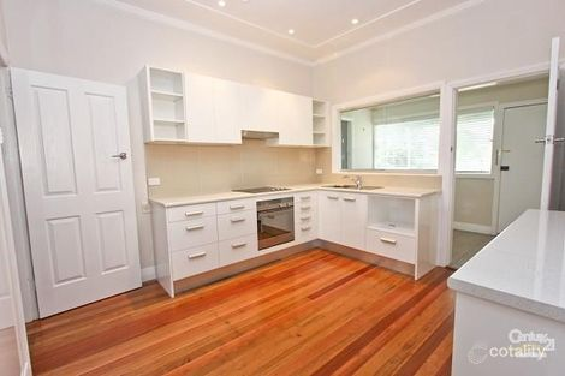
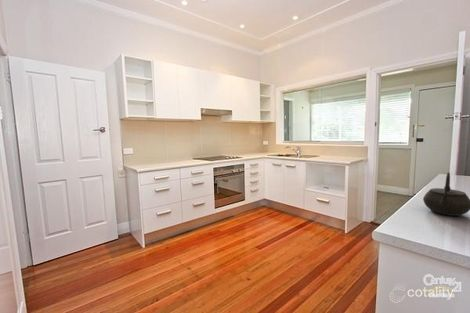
+ kettle (446, 193)
